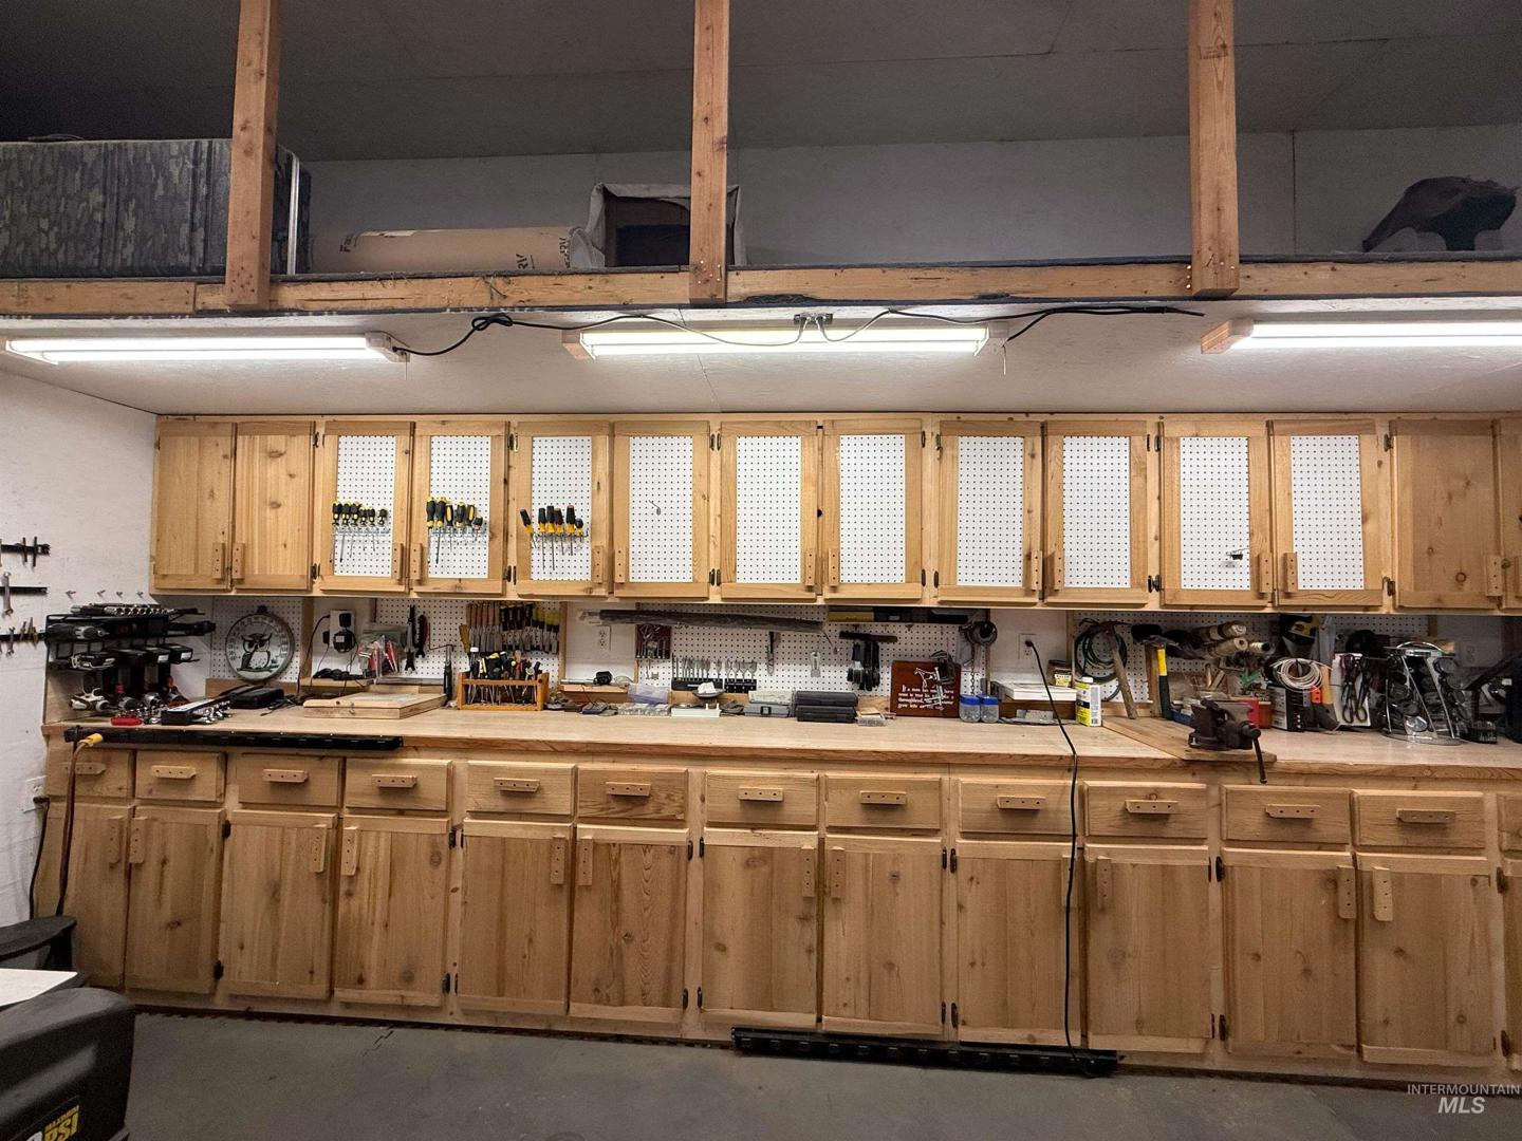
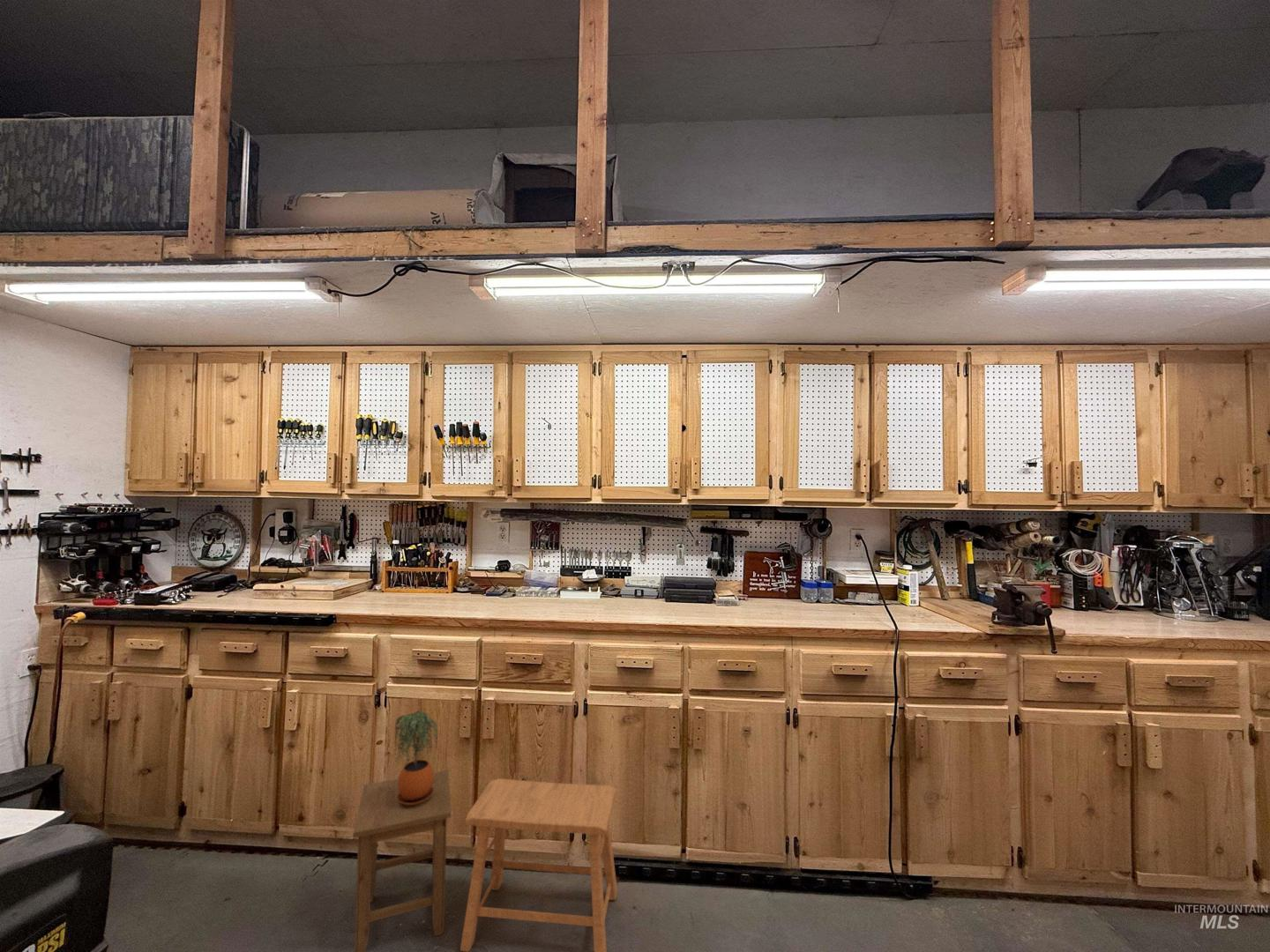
+ potted plant (416, 755)
+ stool (544, 864)
+ stool (404, 856)
